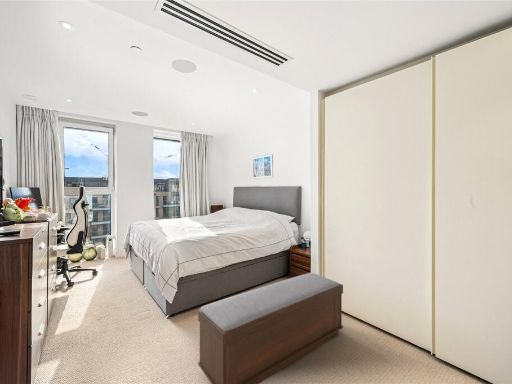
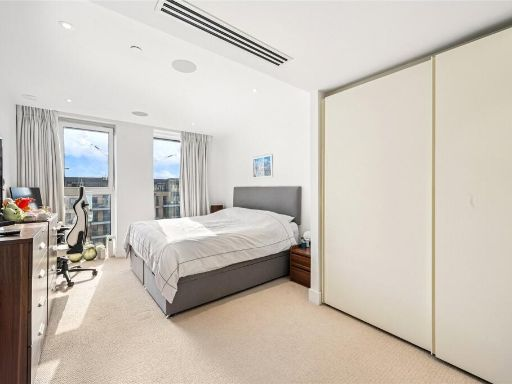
- bench (278, 320)
